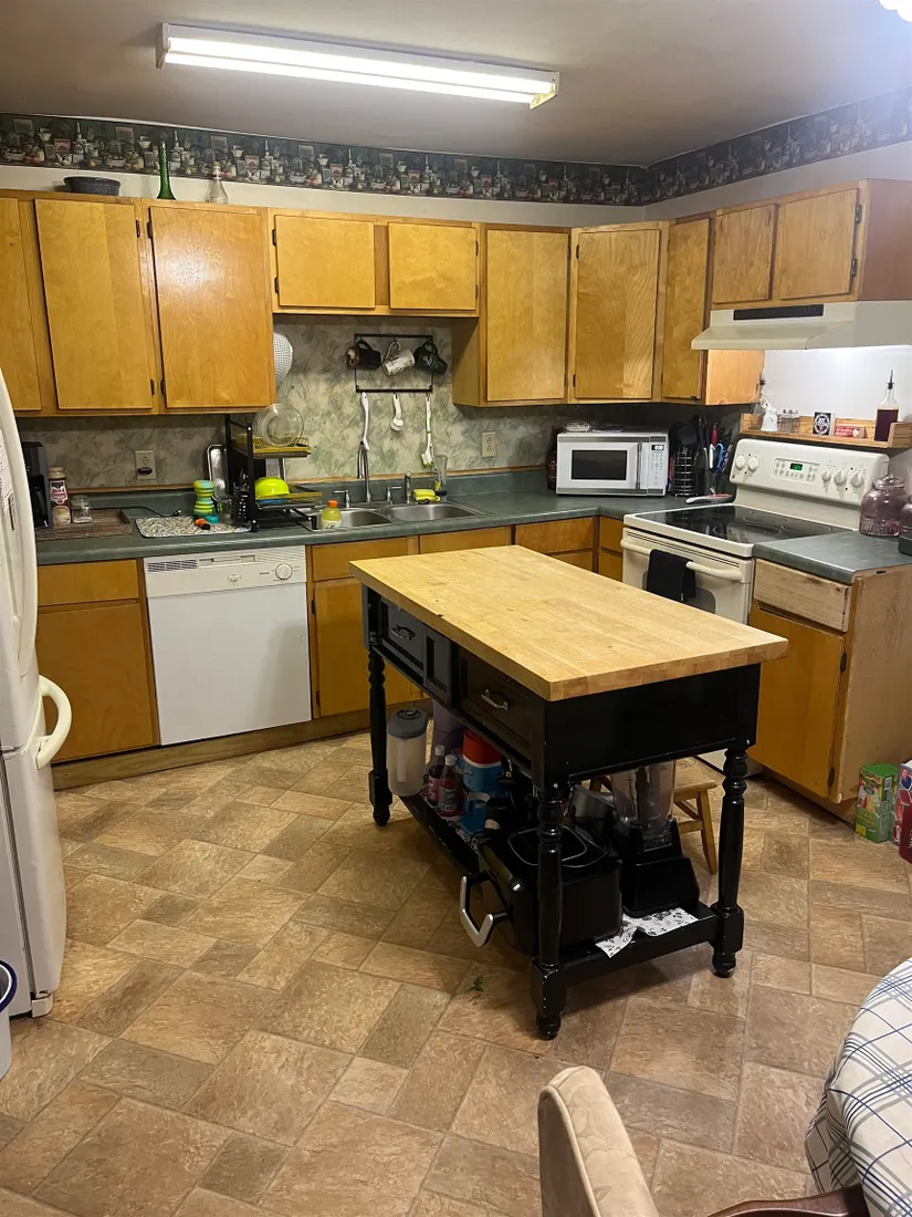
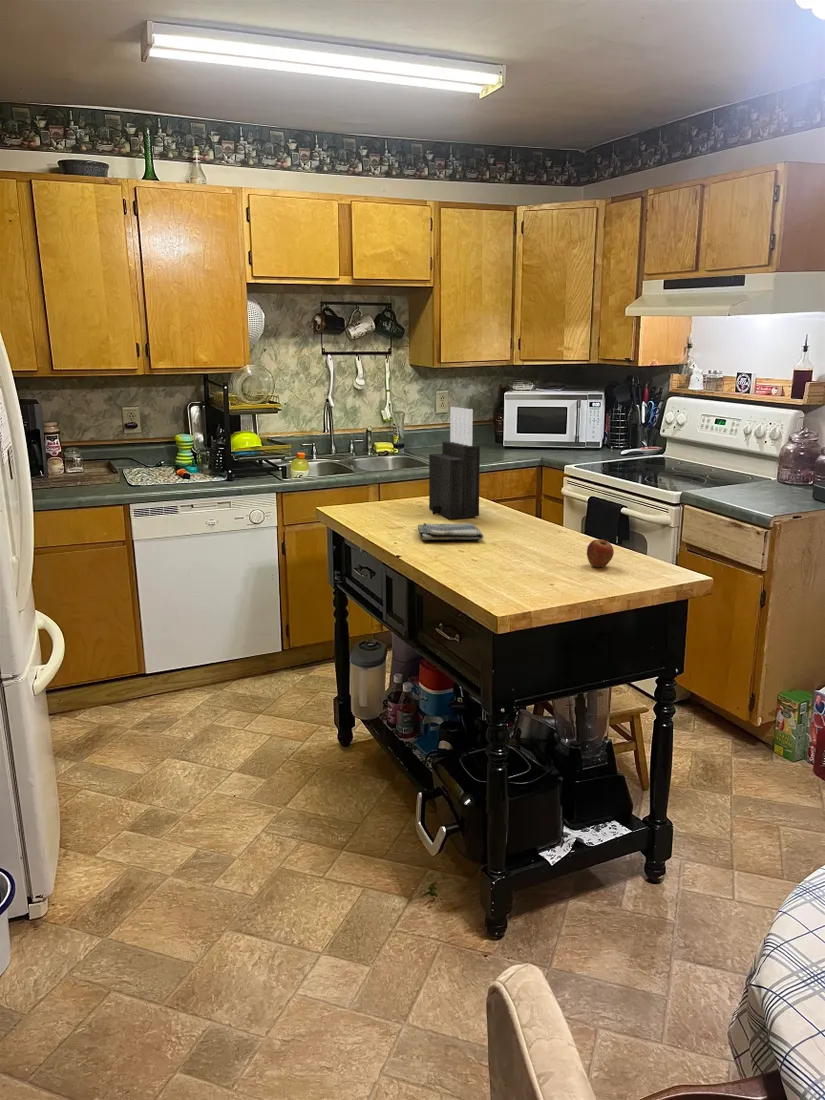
+ knife block (450, 461)
+ fruit (600, 551)
+ dish towel (448, 529)
